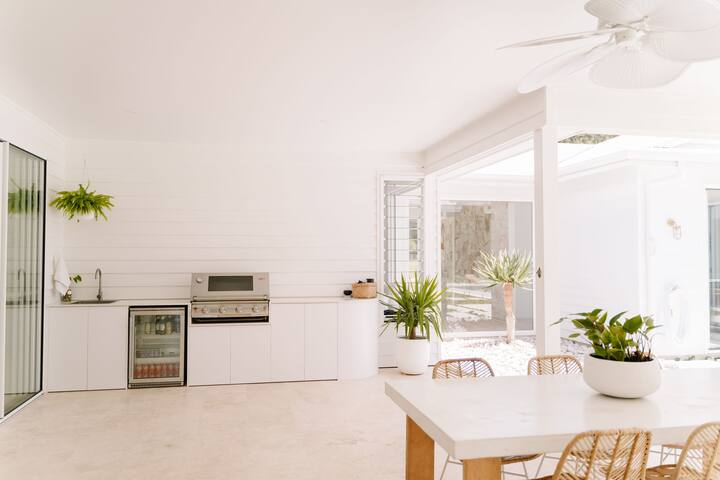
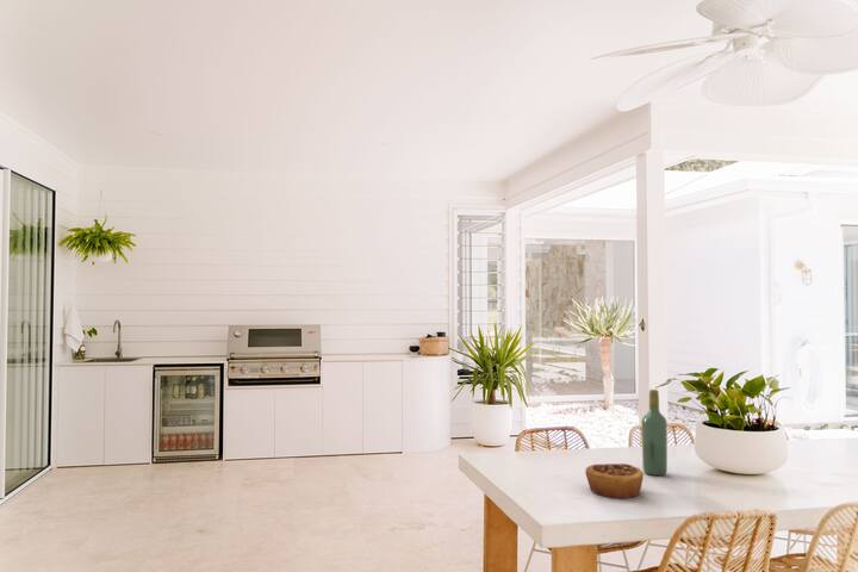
+ wine bottle (654, 431)
+ pastry (614, 478)
